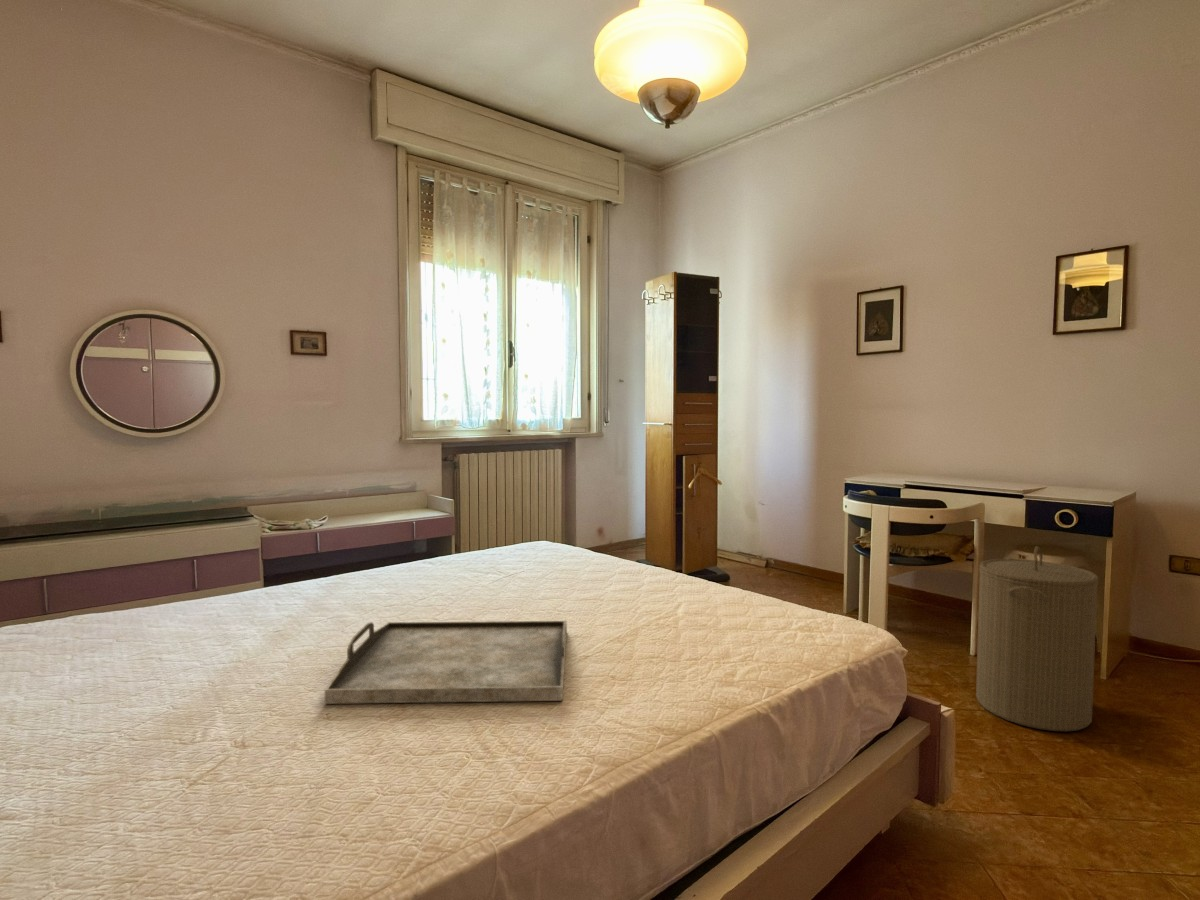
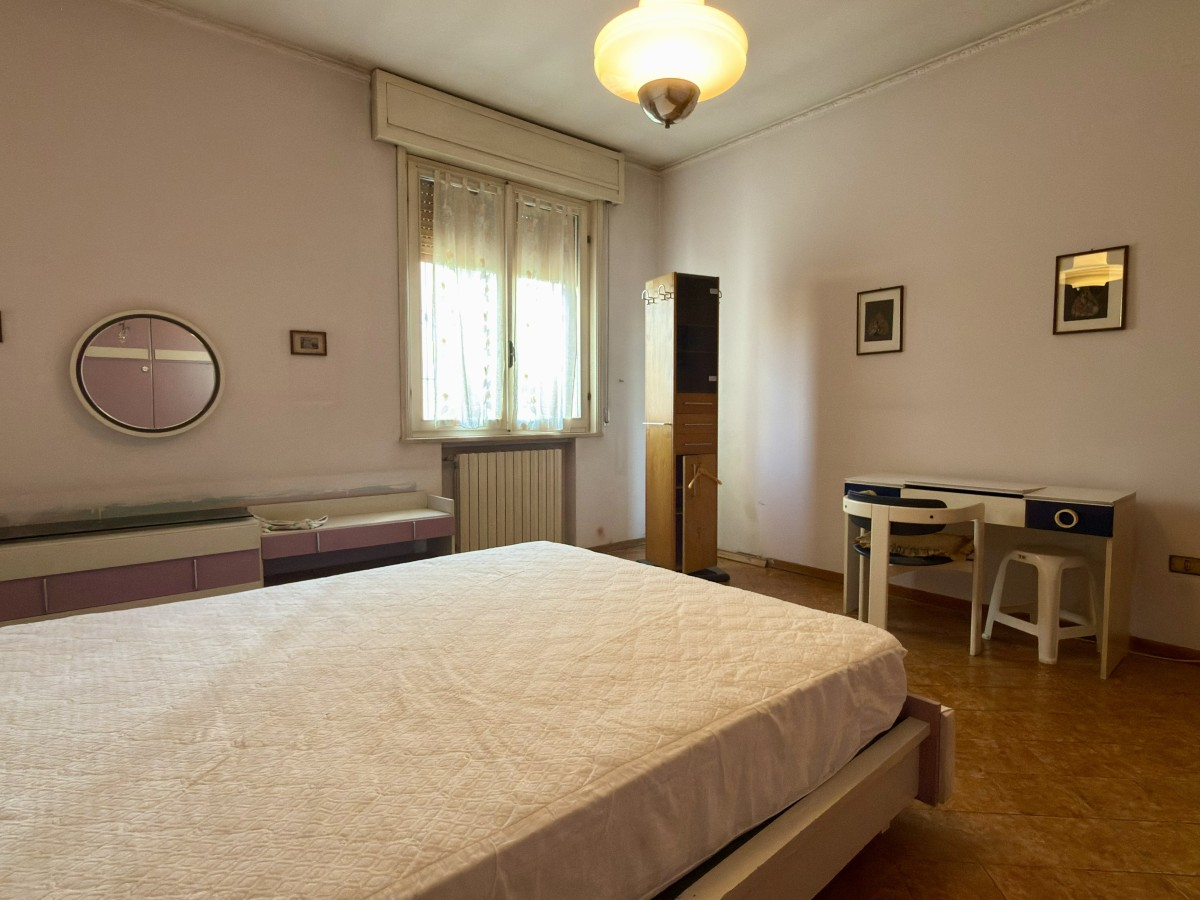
- laundry hamper (1034, 628)
- serving tray (463, 645)
